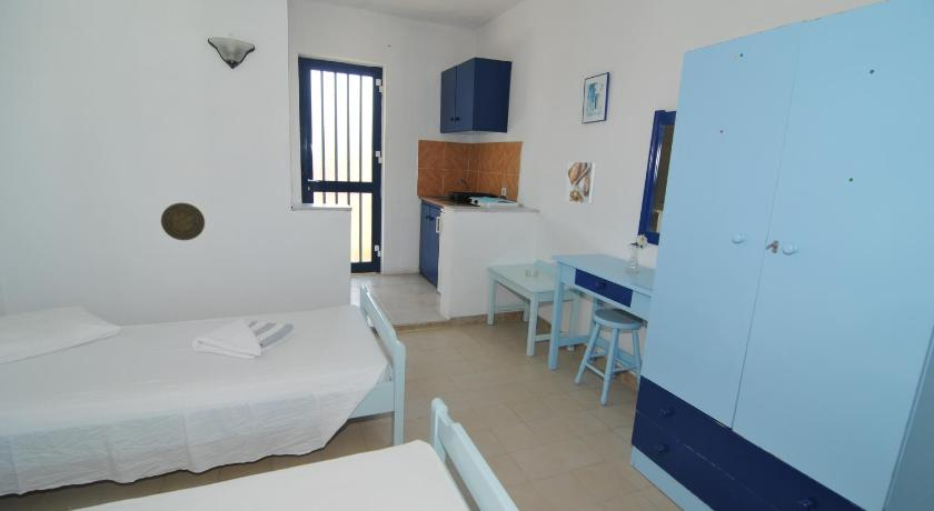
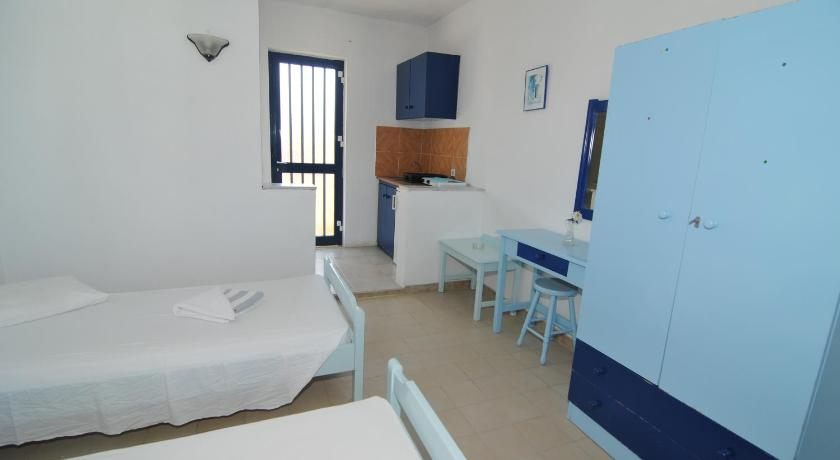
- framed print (579, 182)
- decorative plate (182, 221)
